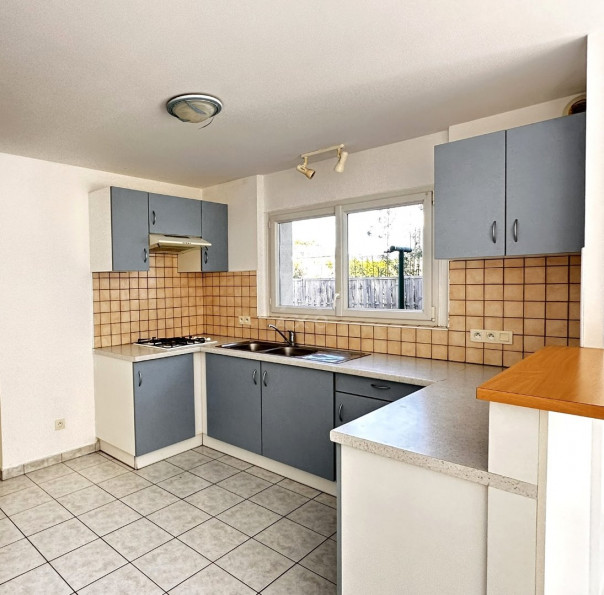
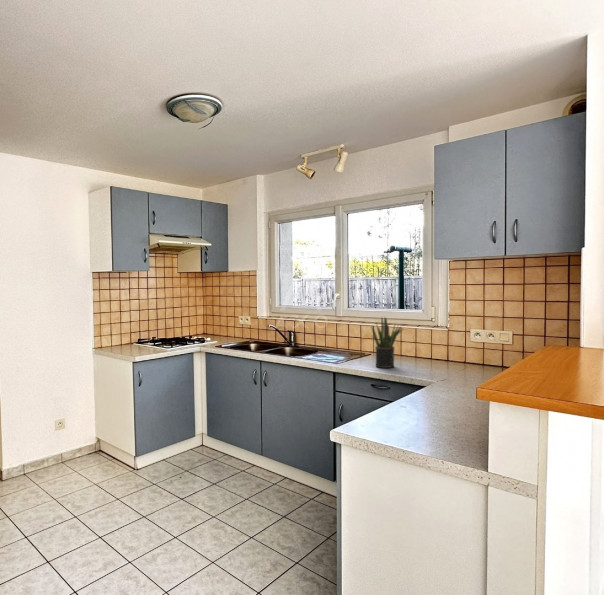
+ potted plant (387, 341)
